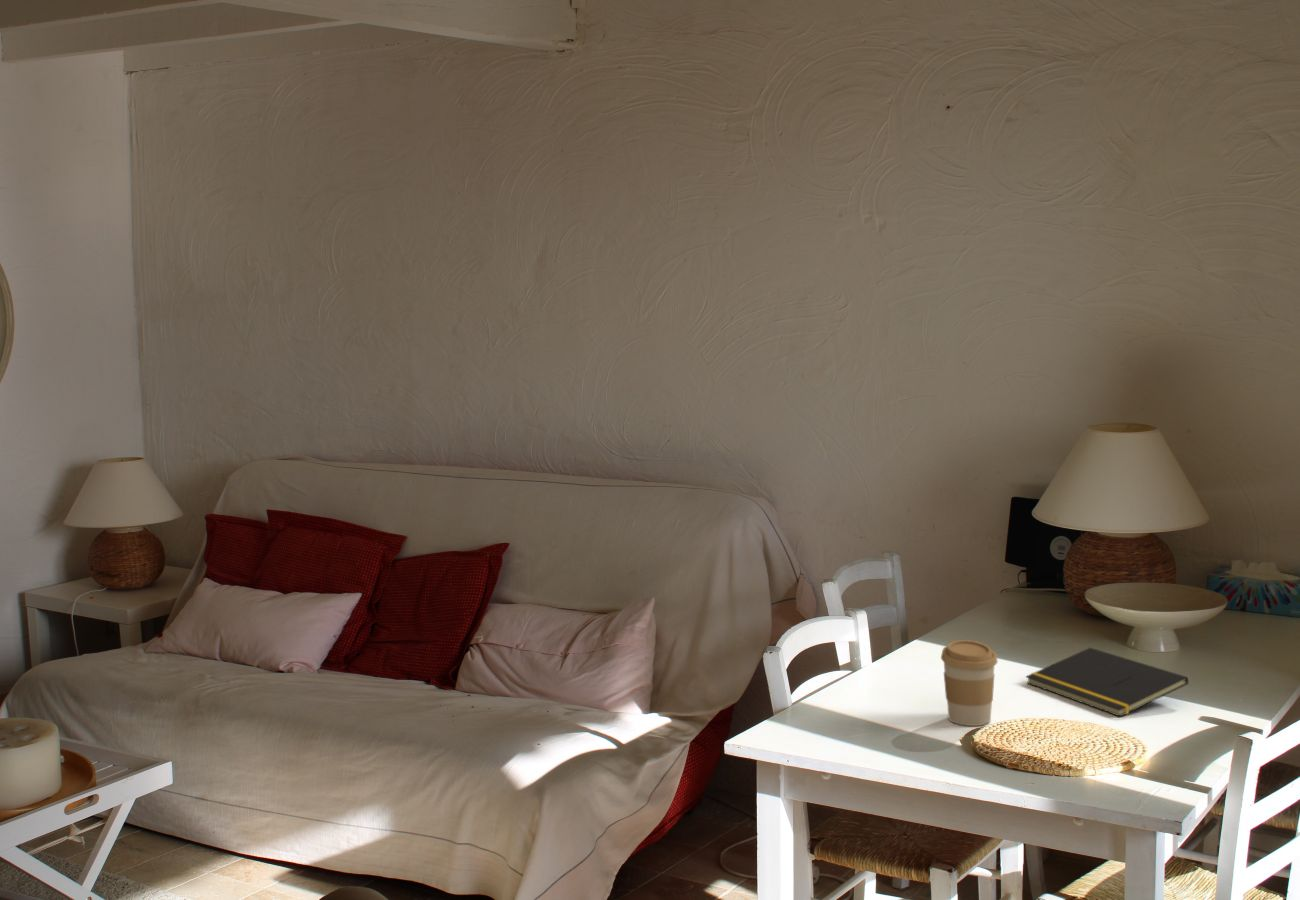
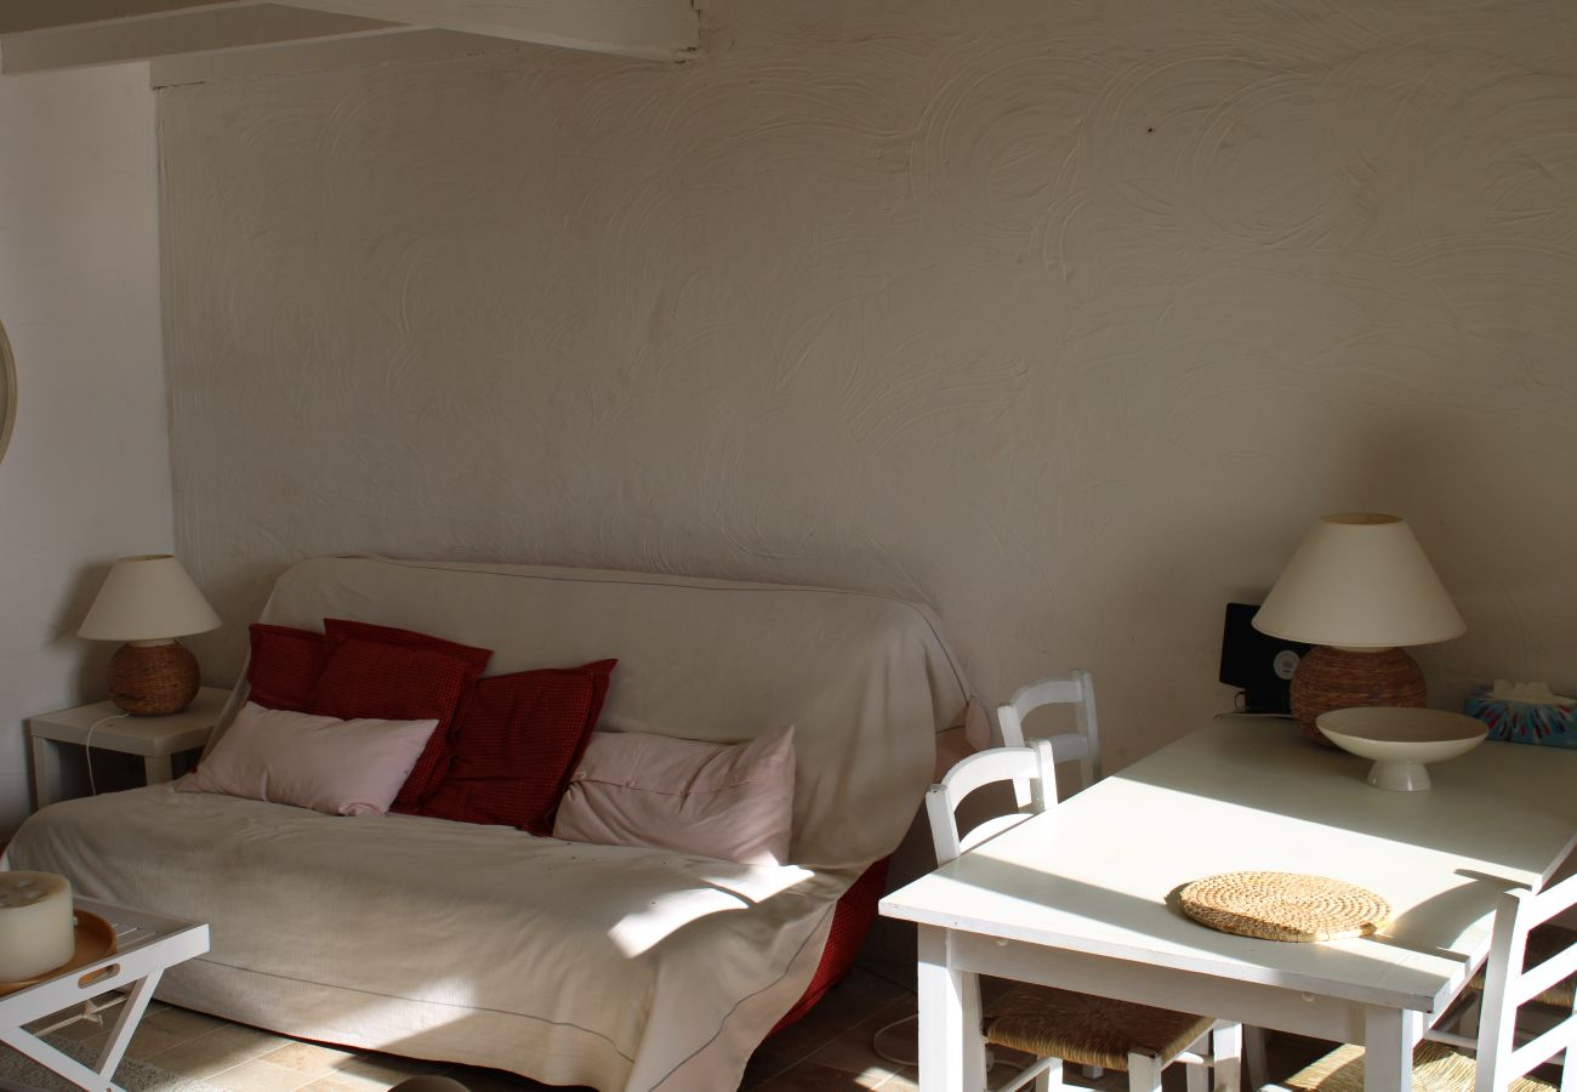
- notepad (1104, 680)
- coffee cup (969, 682)
